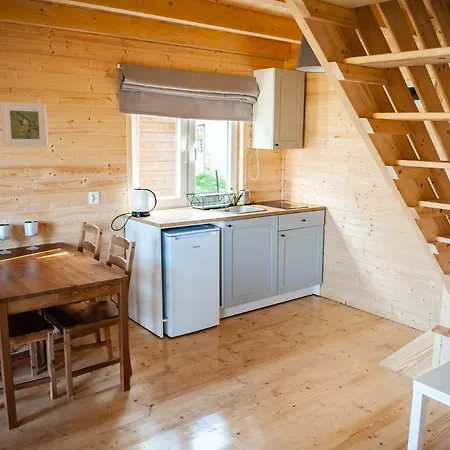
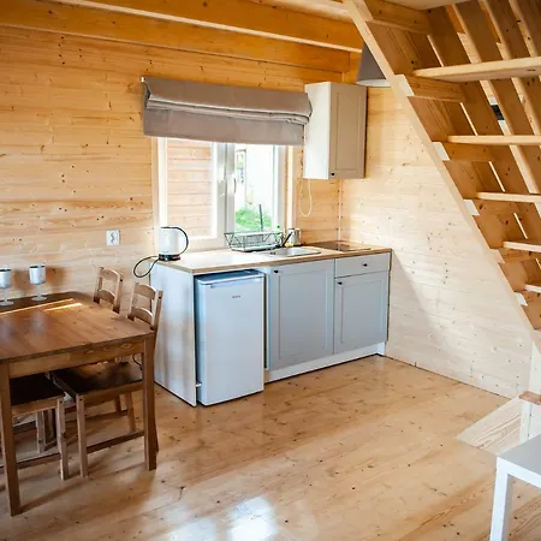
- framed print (24, 125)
